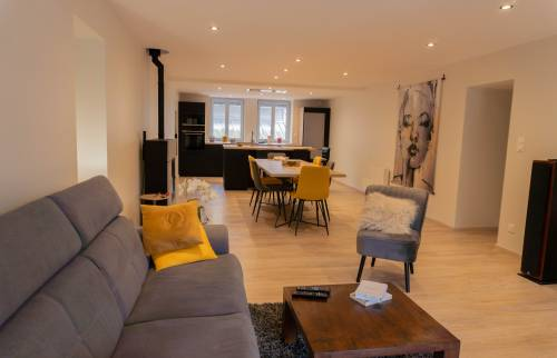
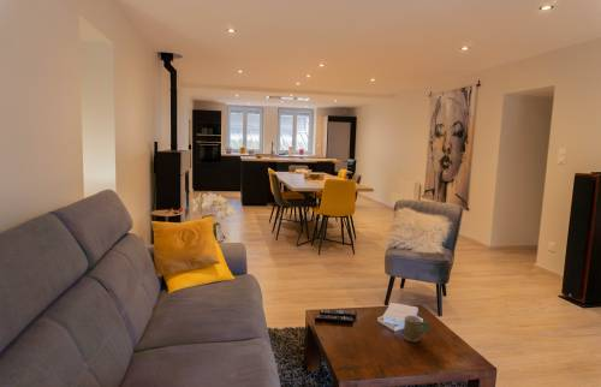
+ mug (416, 328)
